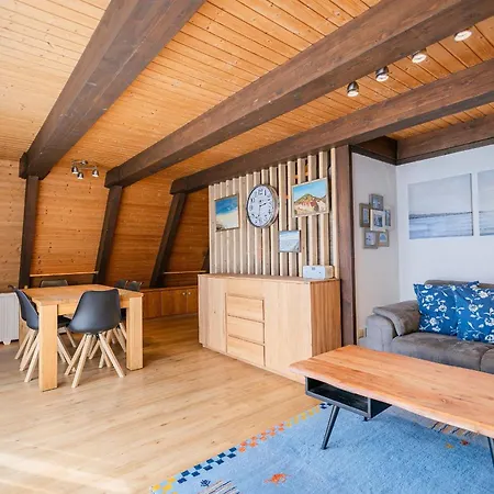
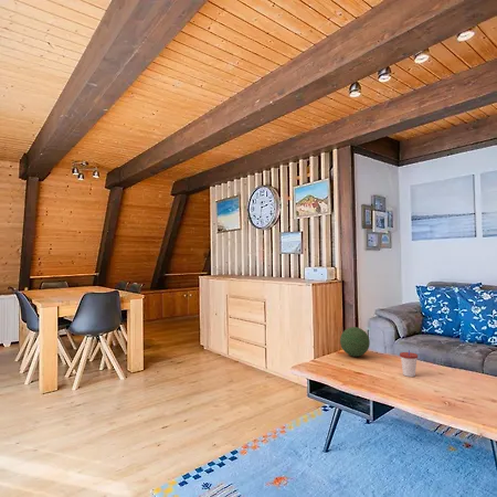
+ cup (409, 361)
+ decorative orb (355, 341)
